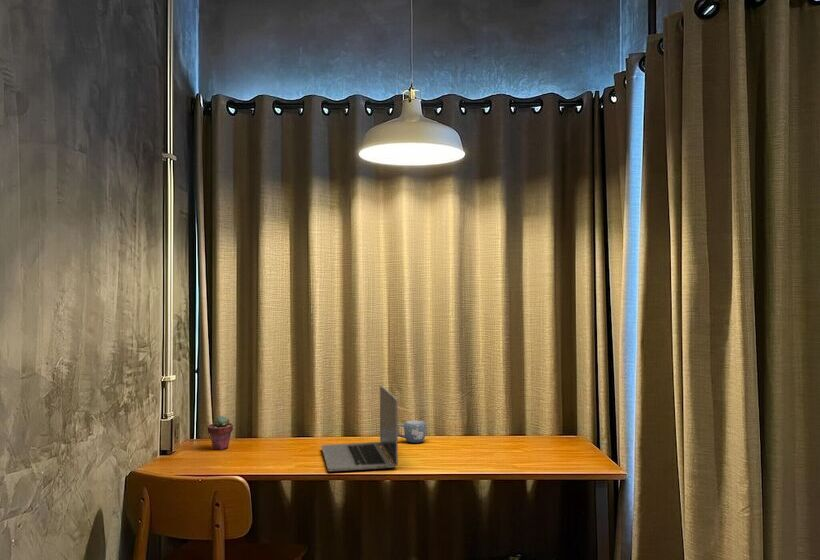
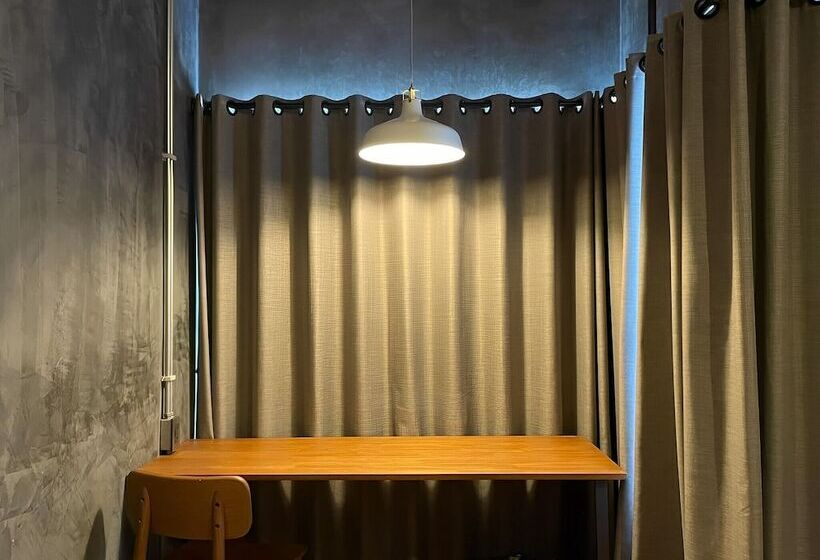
- mug (410, 431)
- potted succulent (220, 431)
- laptop (357, 443)
